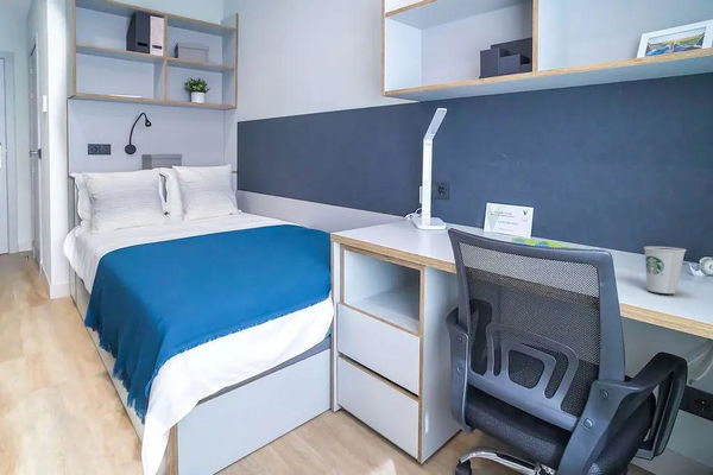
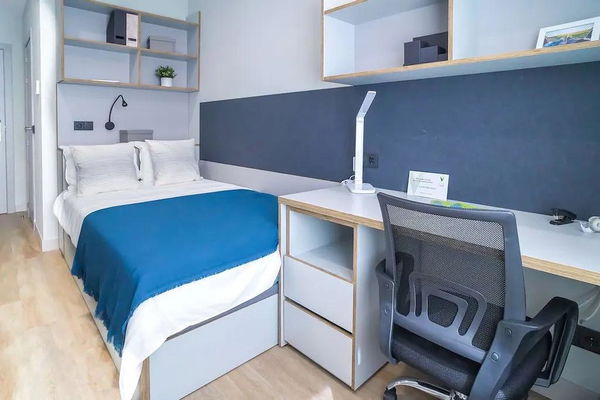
- dixie cup (662, 270)
